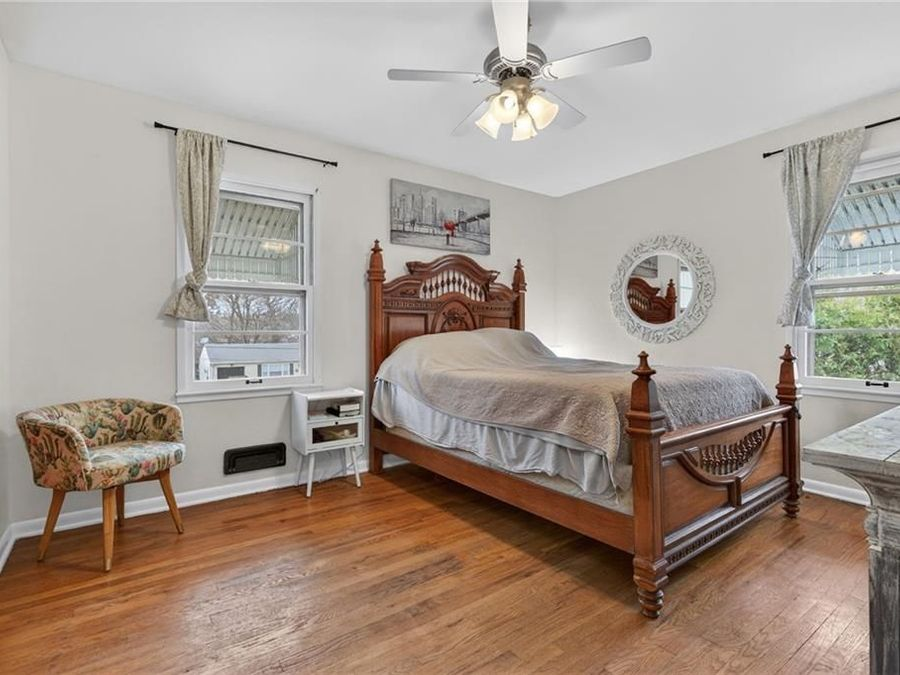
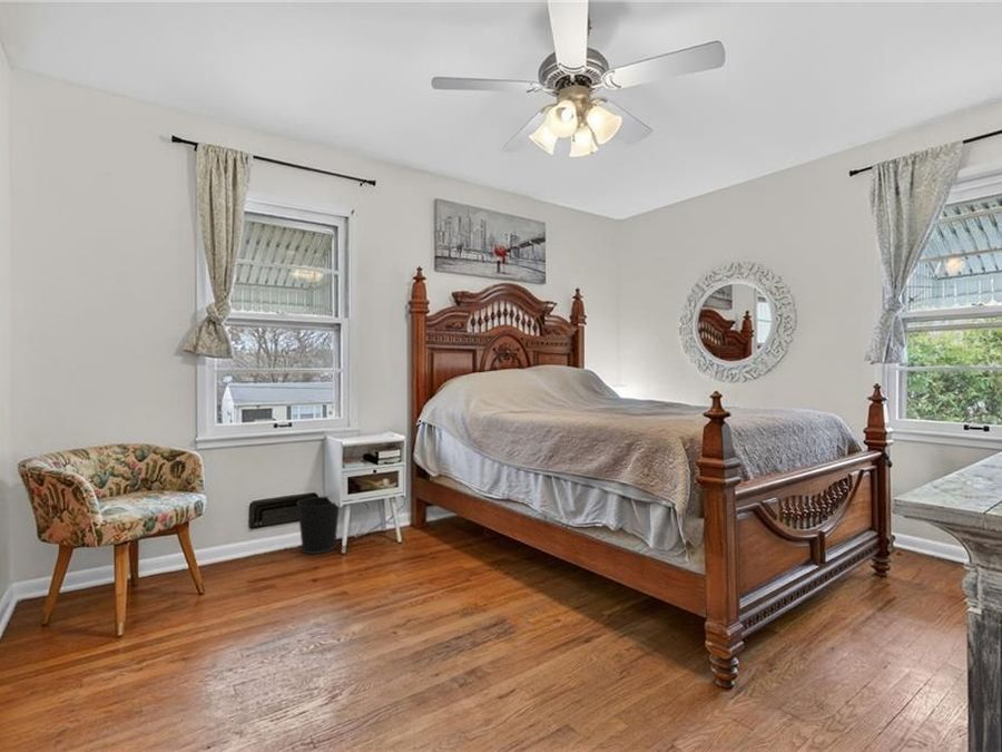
+ wastebasket (318, 525)
